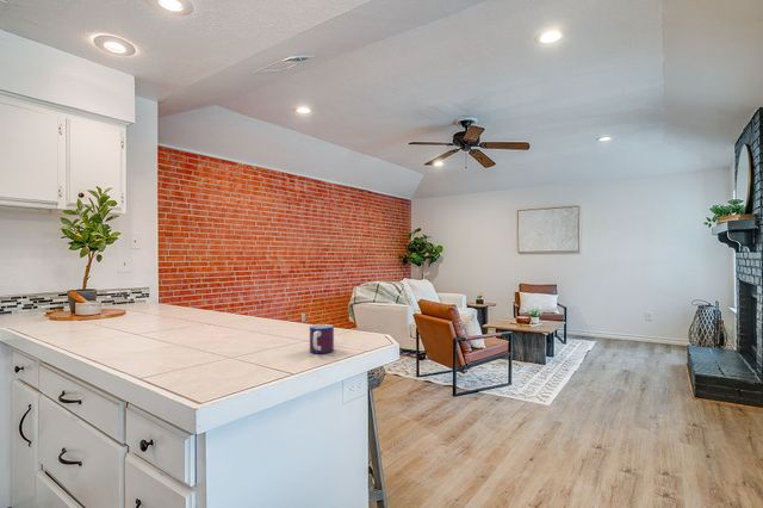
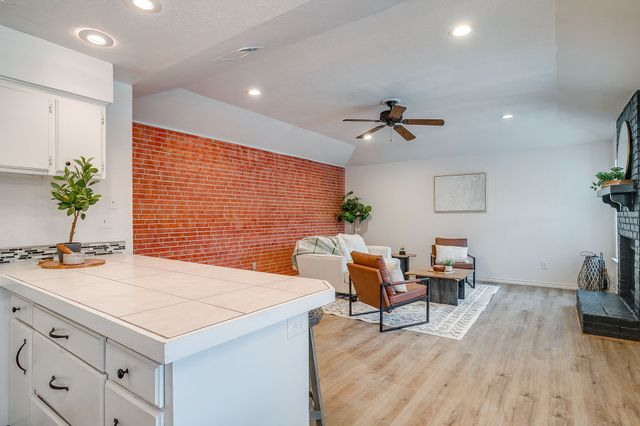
- mug (320, 339)
